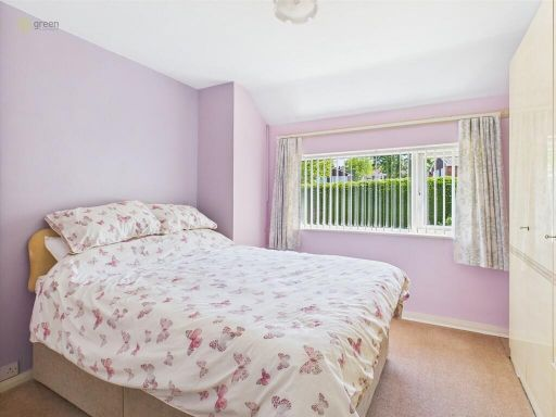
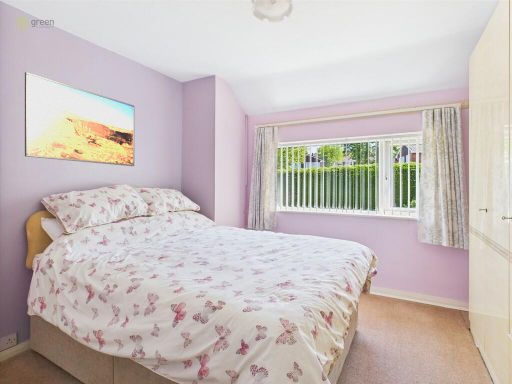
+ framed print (88, 126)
